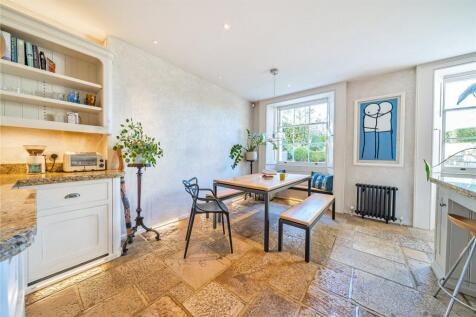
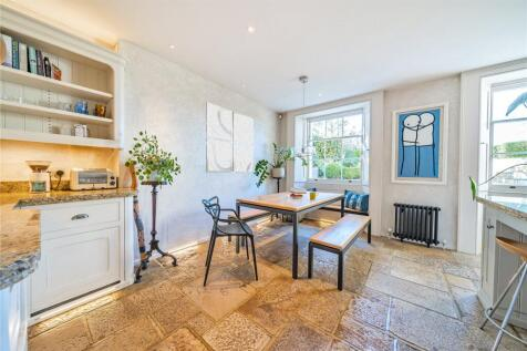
+ wall art (232, 141)
